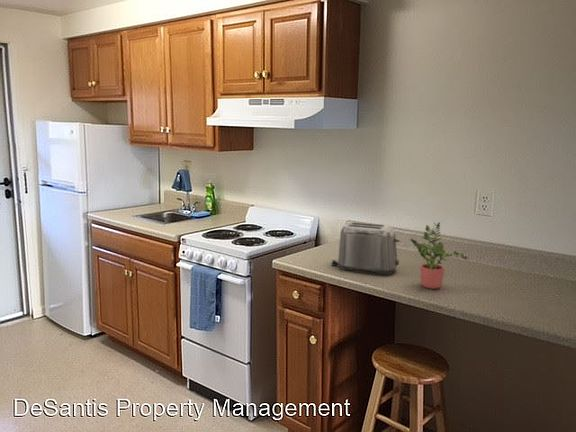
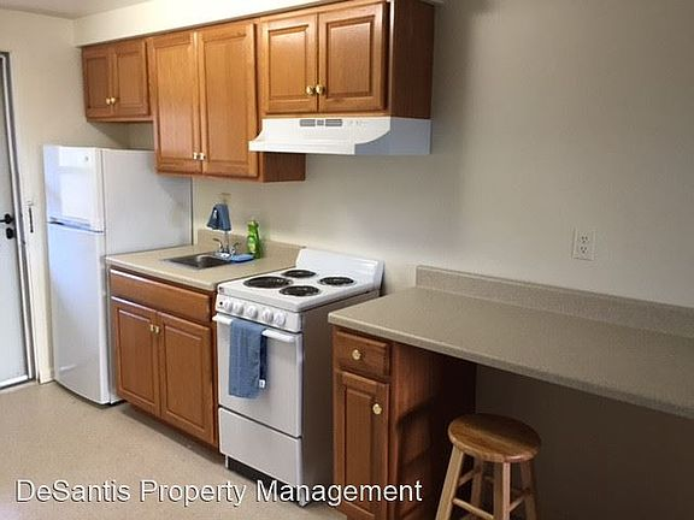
- toaster (365, 246)
- potted plant (440, 258)
